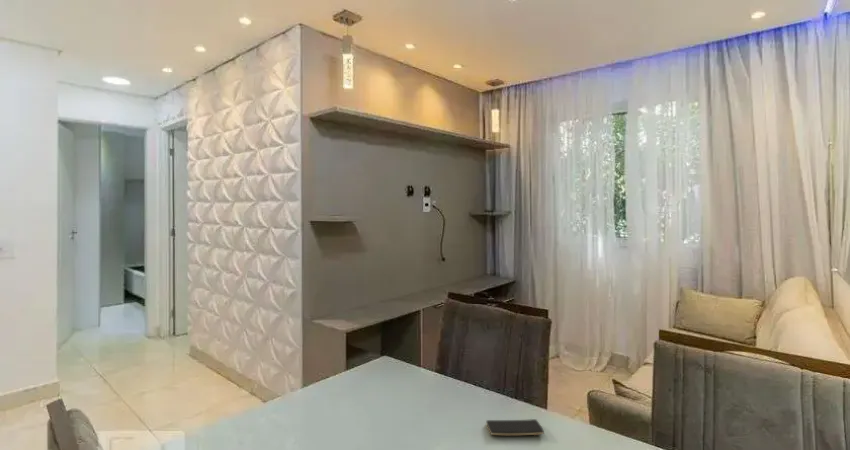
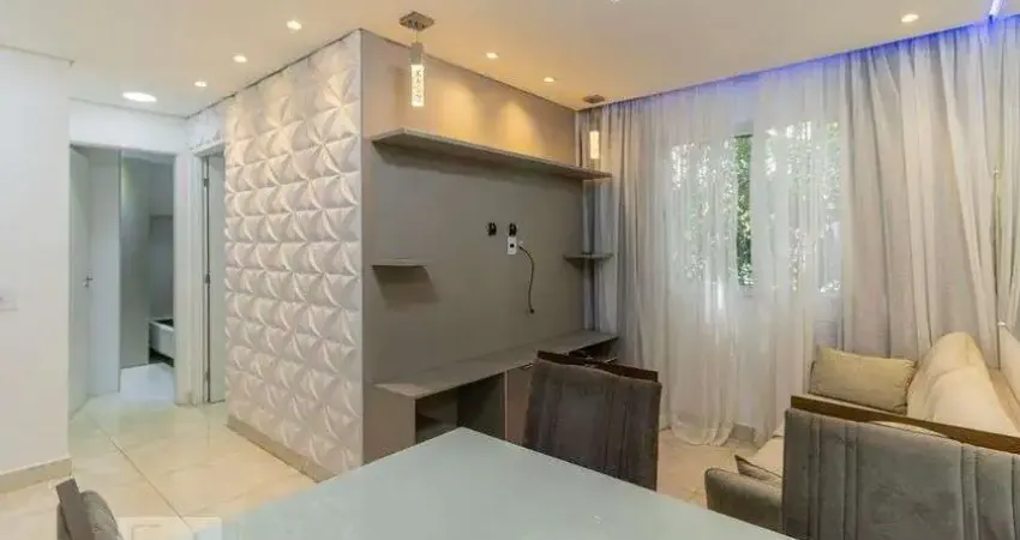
- smartphone (514, 427)
